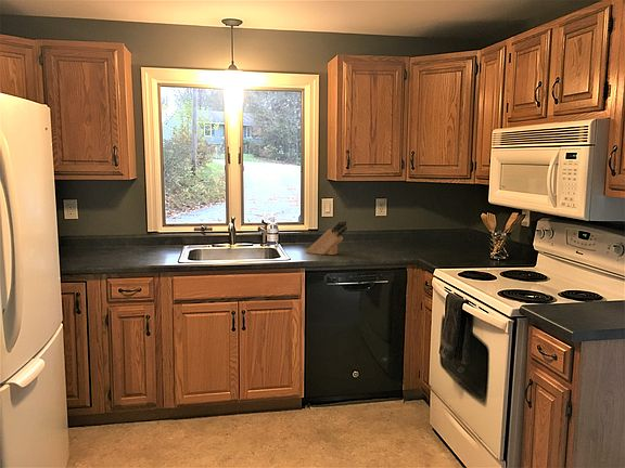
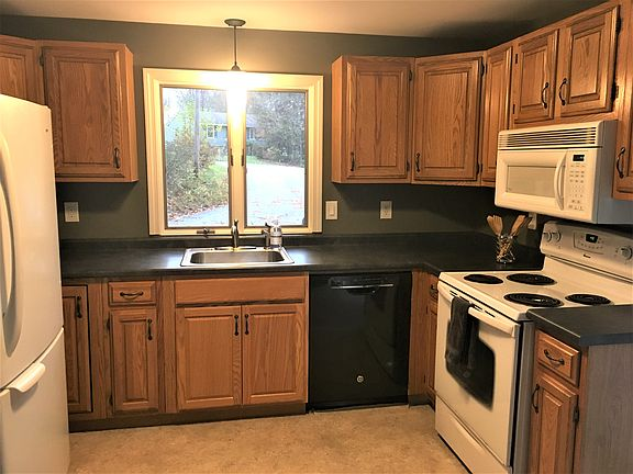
- knife block (327, 236)
